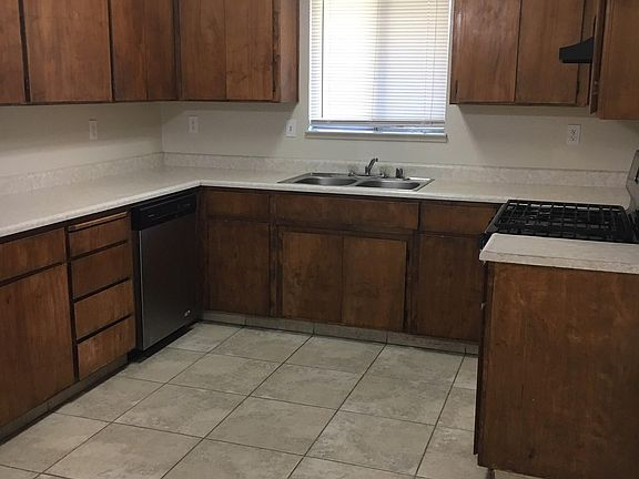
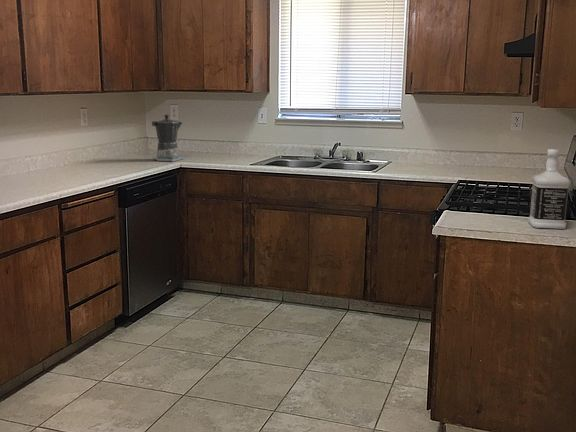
+ coffee maker (166, 137)
+ bottle (550, 187)
